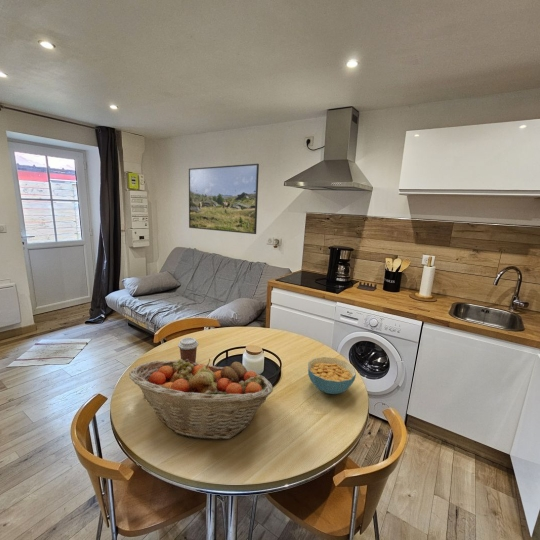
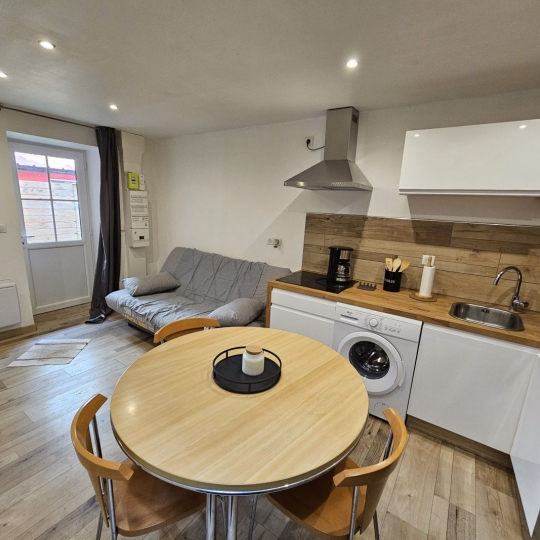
- coffee cup (188, 352)
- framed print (220, 199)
- cereal bowl (330, 379)
- fruit basket (202, 387)
